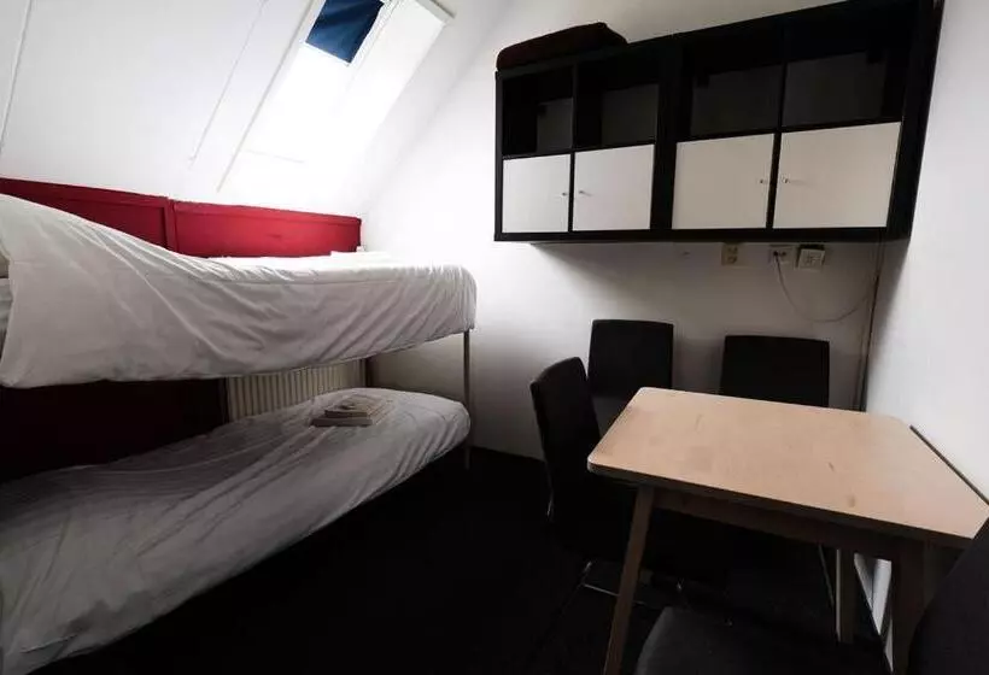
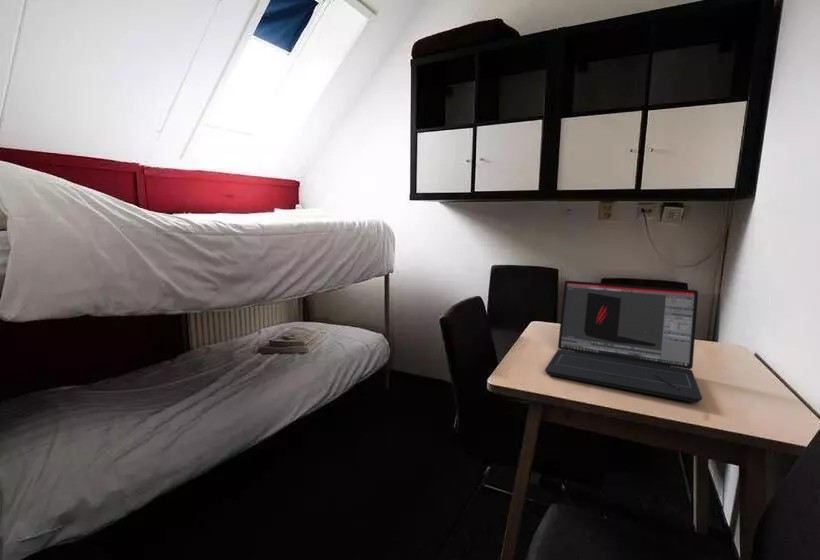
+ laptop (621, 332)
